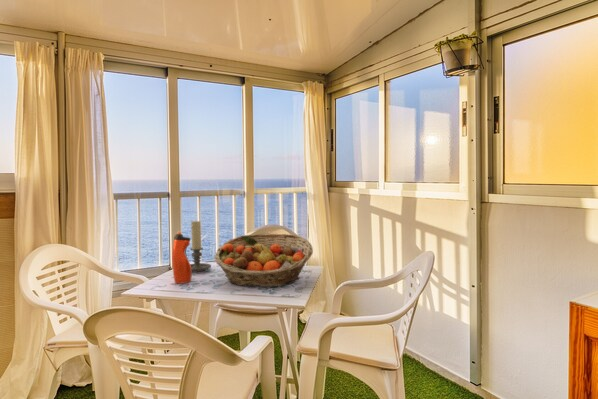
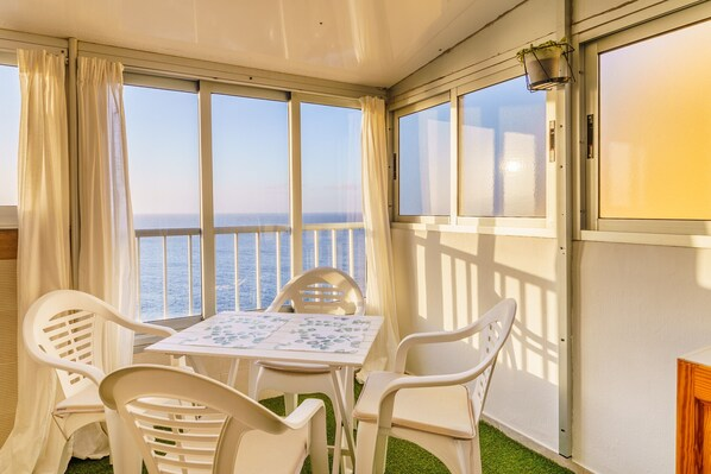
- fruit basket (264, 258)
- water bottle (181, 256)
- candle holder (194, 245)
